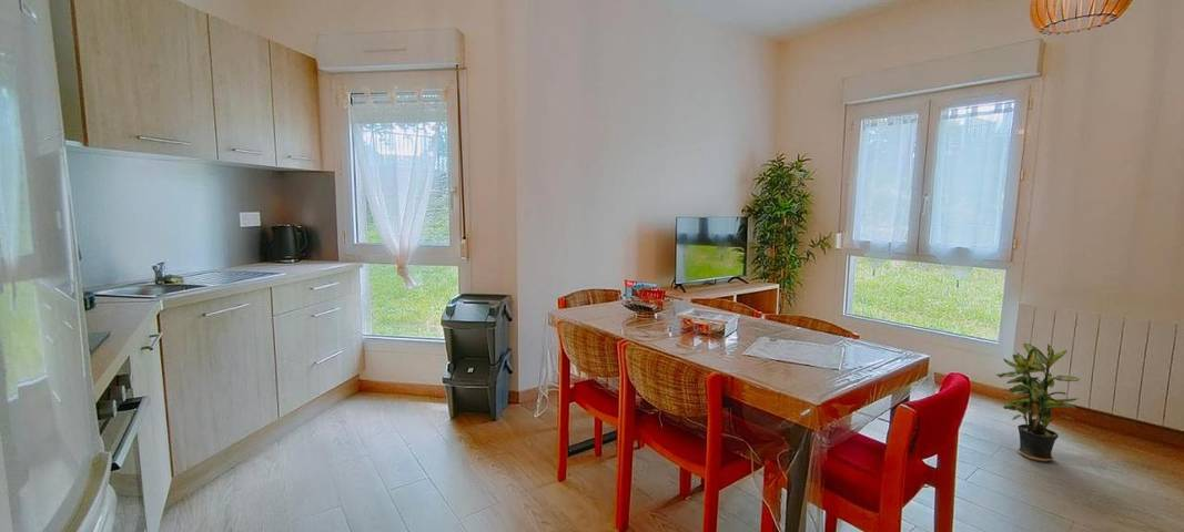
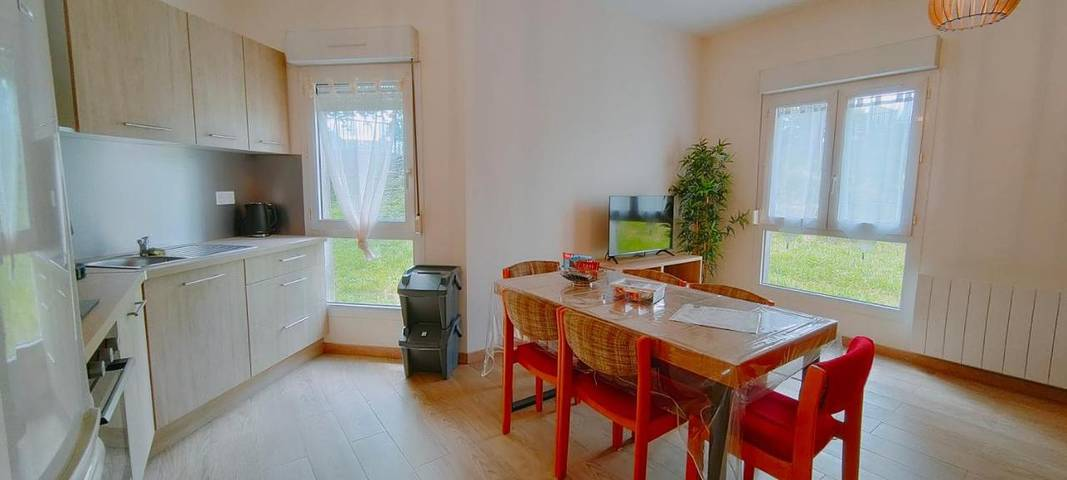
- potted plant (1034, 401)
